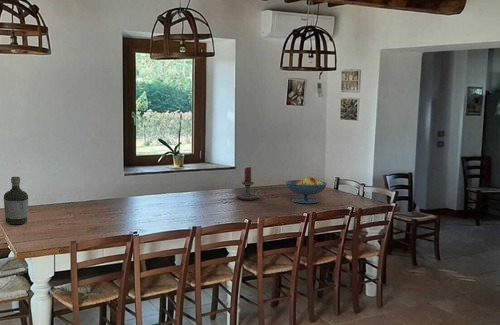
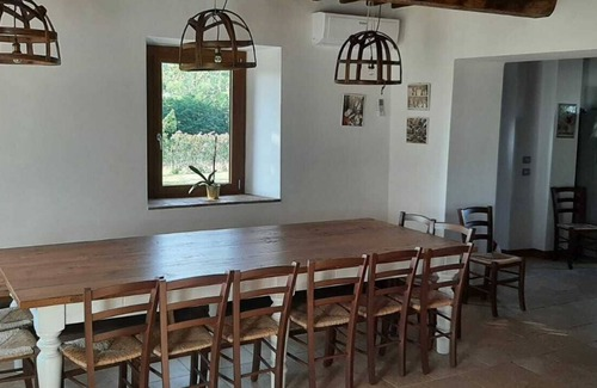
- candle holder (250, 182)
- bottle (16, 200)
- fruit bowl (305, 188)
